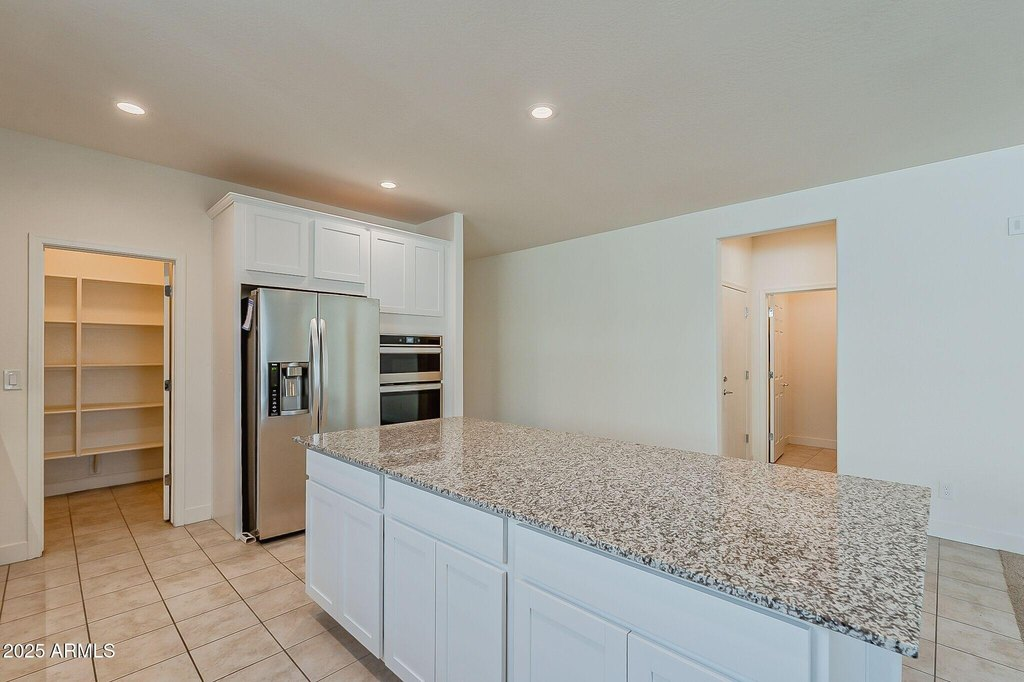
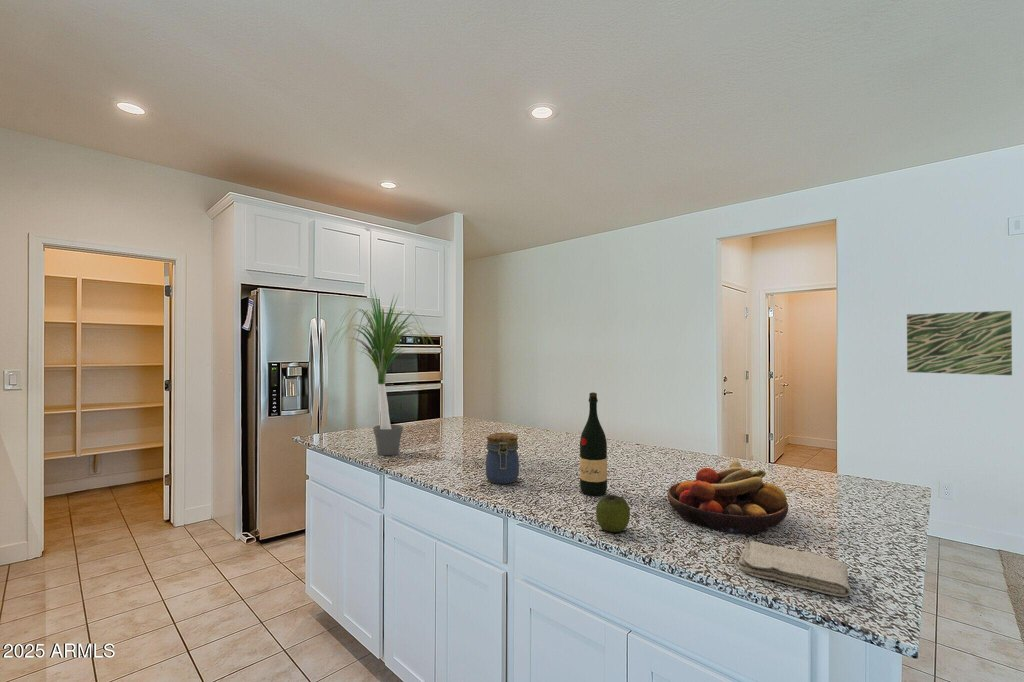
+ washcloth (792, 565)
+ fruit bowl (724, 491)
+ apple (612, 512)
+ wall art (956, 343)
+ wine bottle (593, 442)
+ potted plant (382, 367)
+ jar (502, 457)
